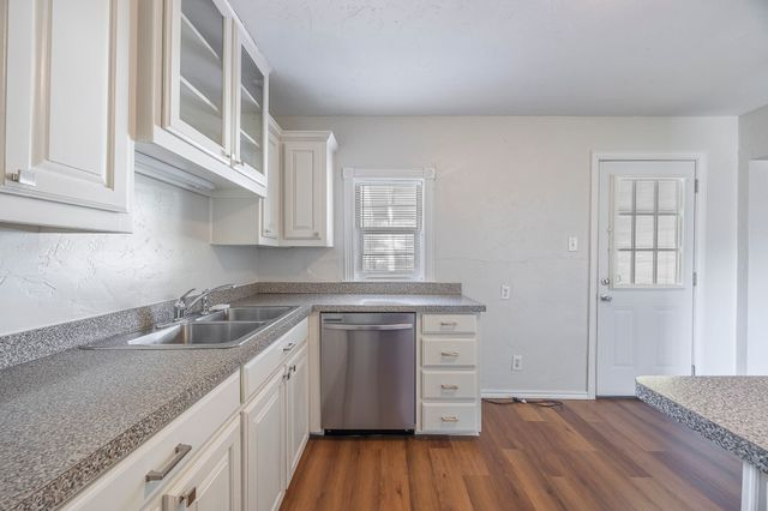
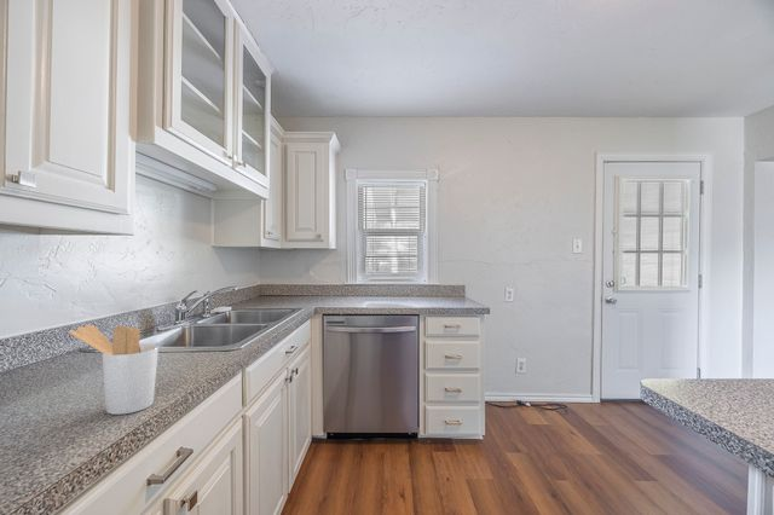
+ utensil holder (116, 364)
